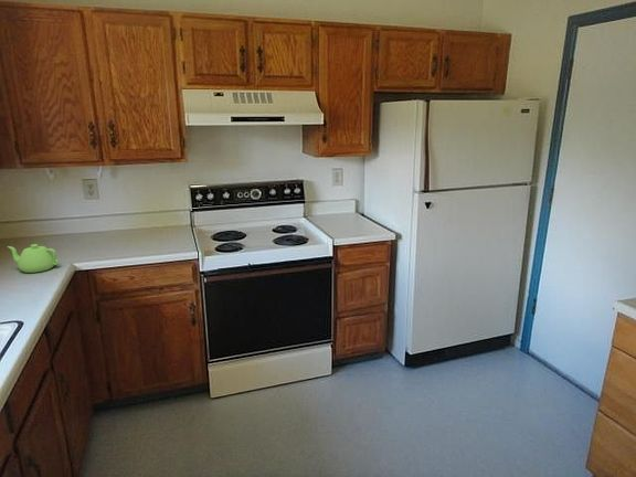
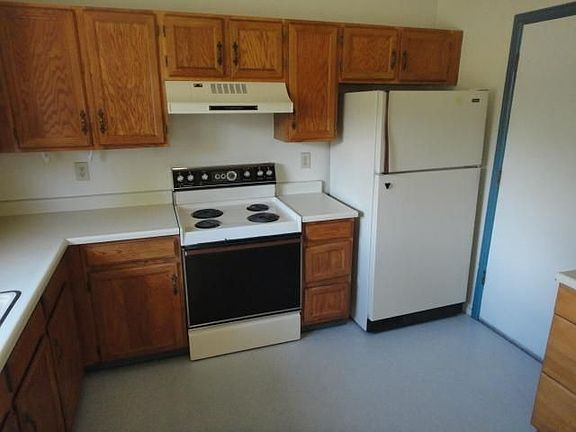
- teapot (33, 256)
